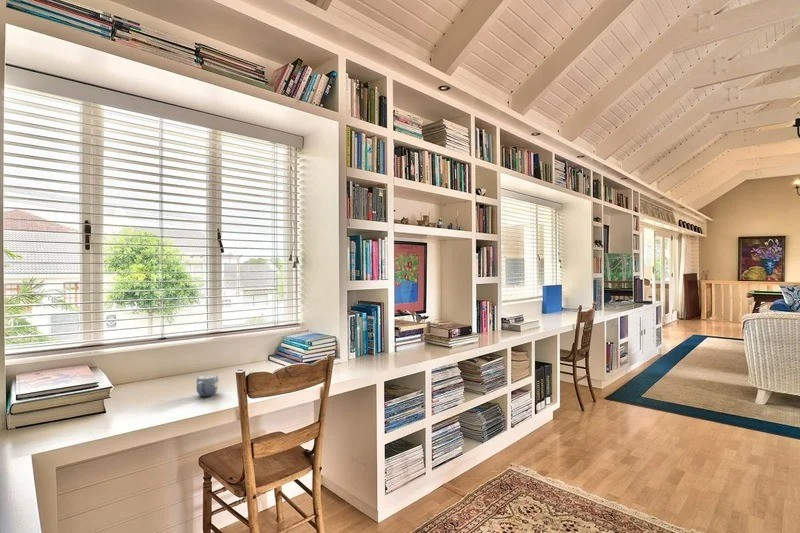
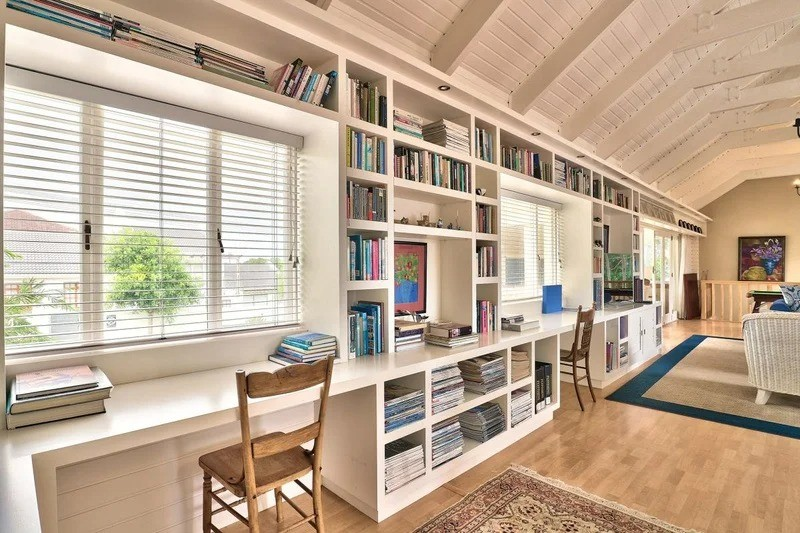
- mug (205, 386)
